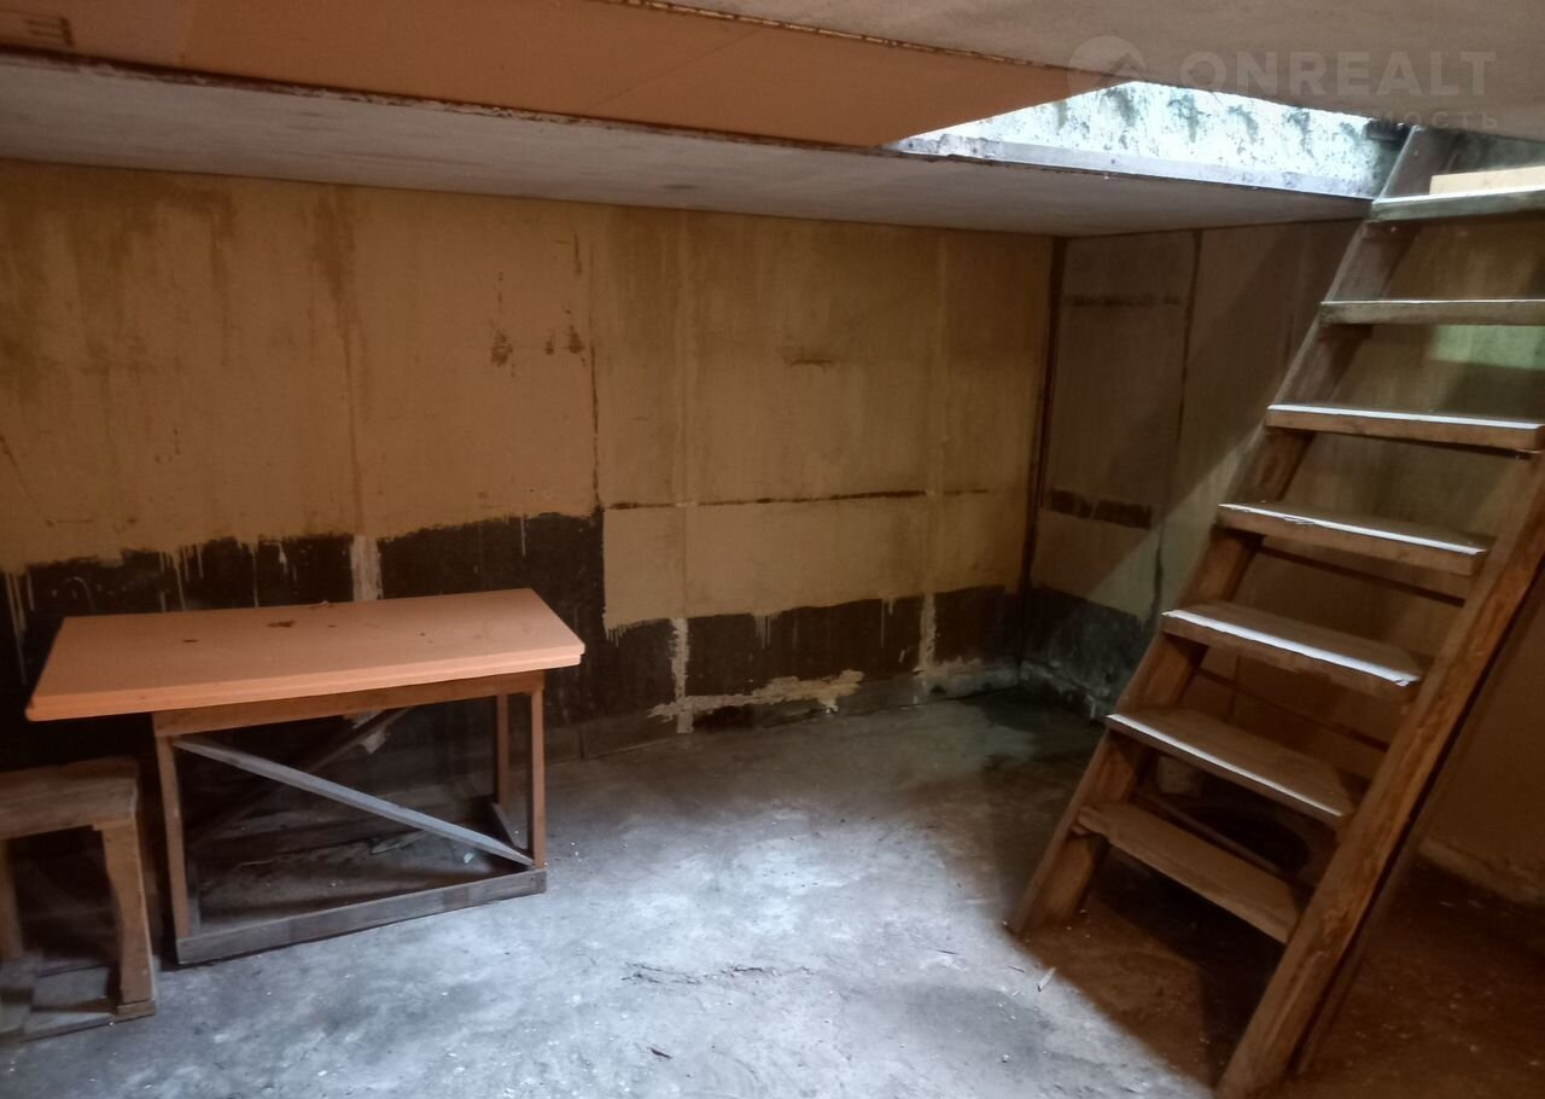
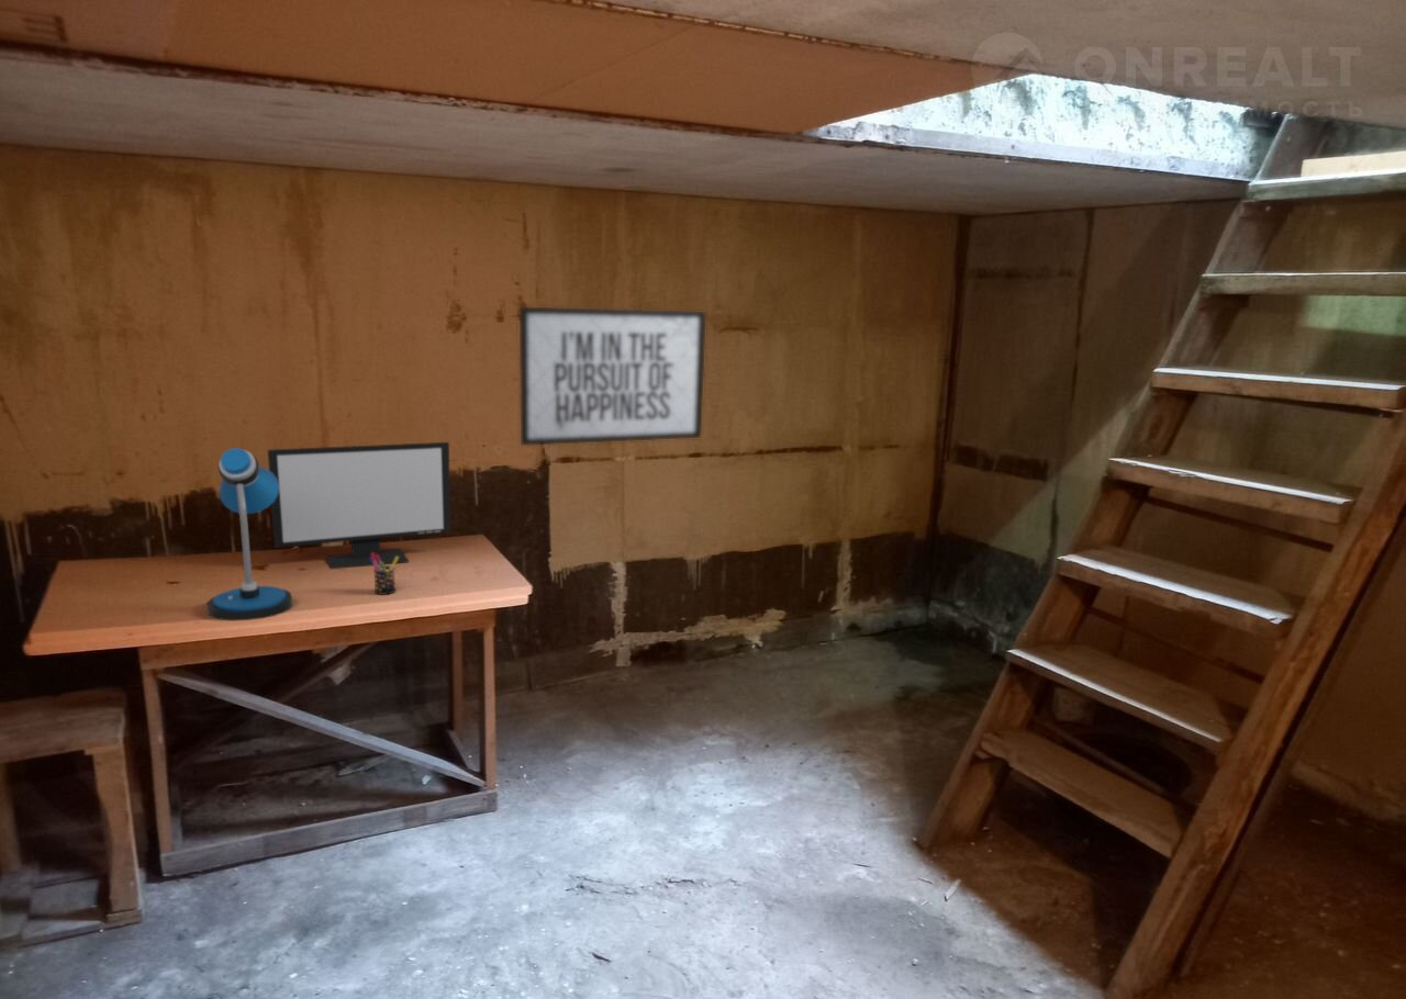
+ pen holder (382, 572)
+ mirror (615, 375)
+ desk lamp (243, 527)
+ computer monitor (365, 504)
